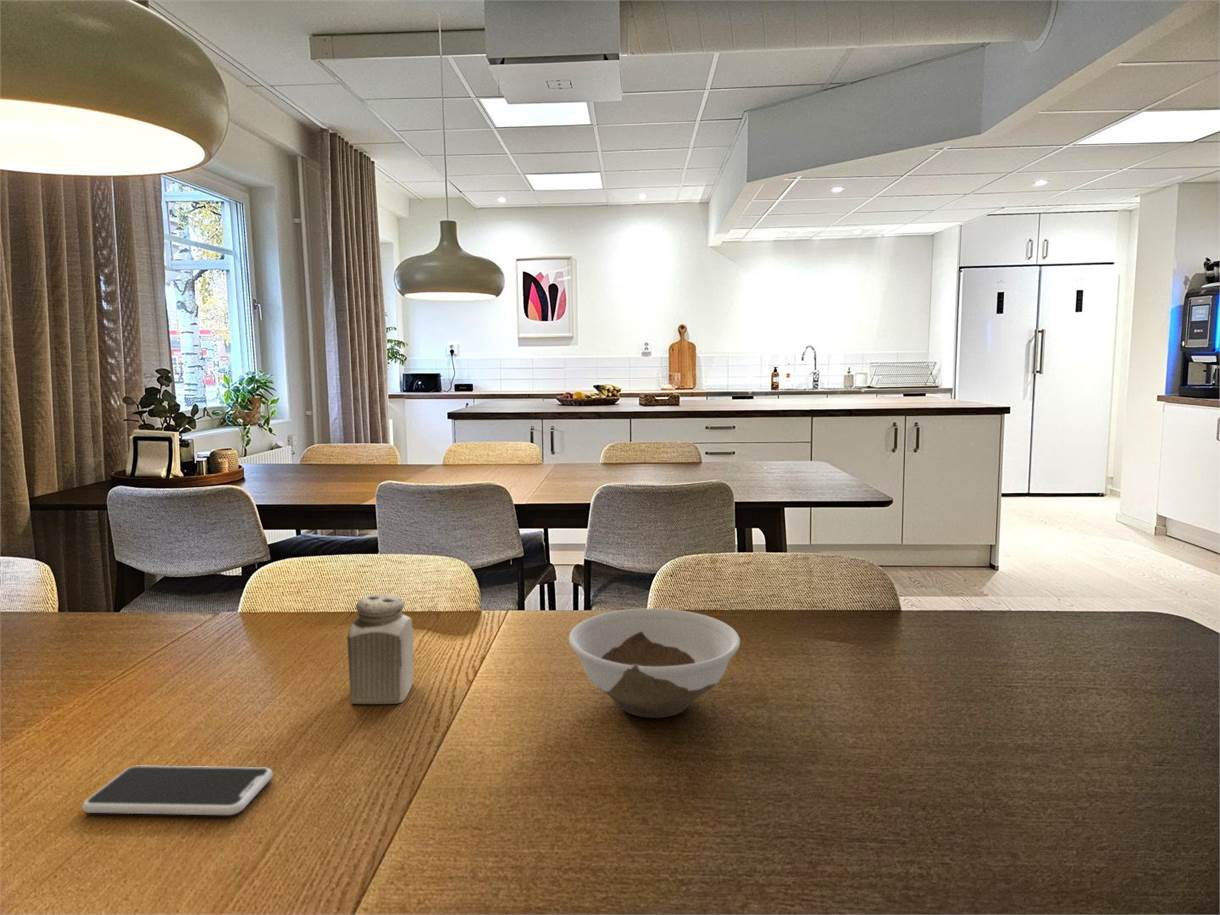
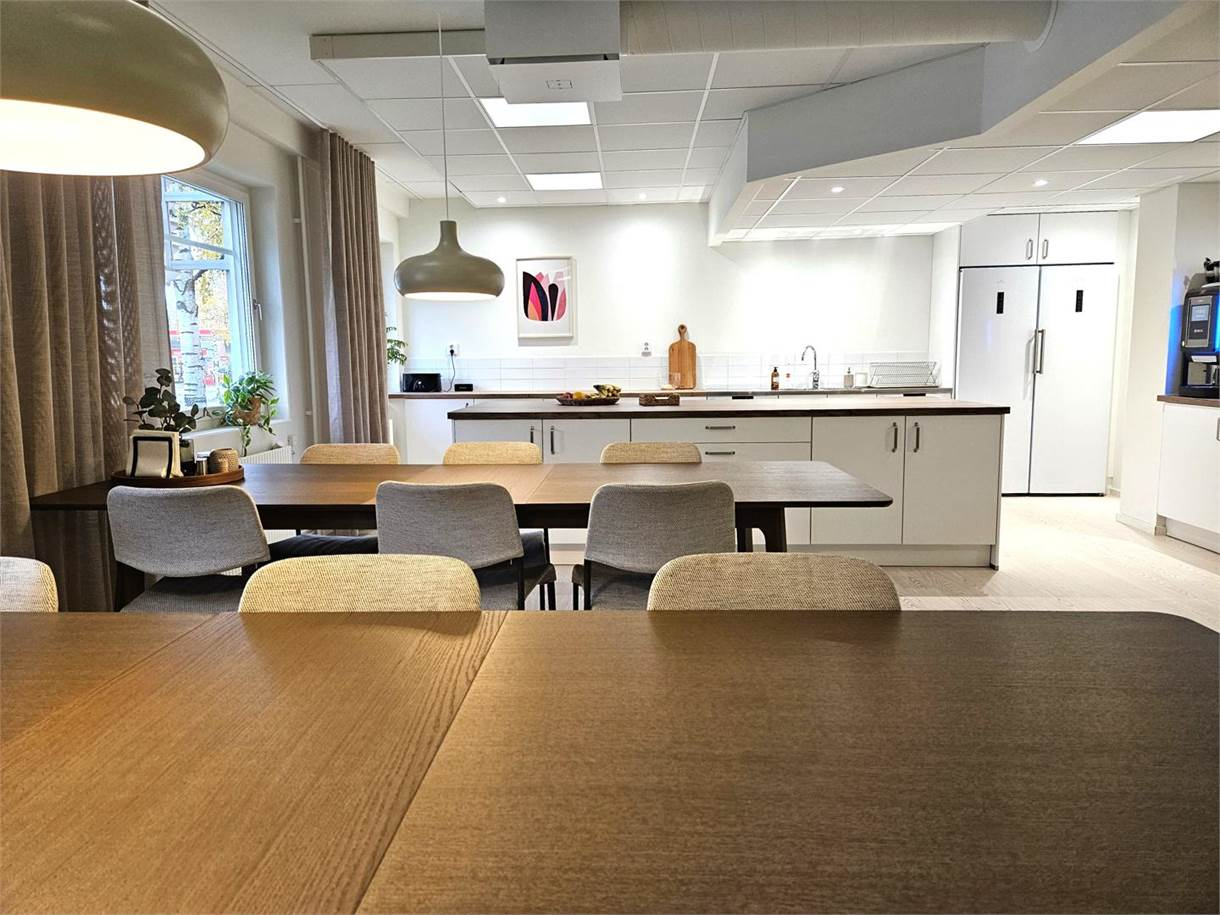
- salt shaker (381, 645)
- smartphone (181, 789)
- bowl (653, 669)
